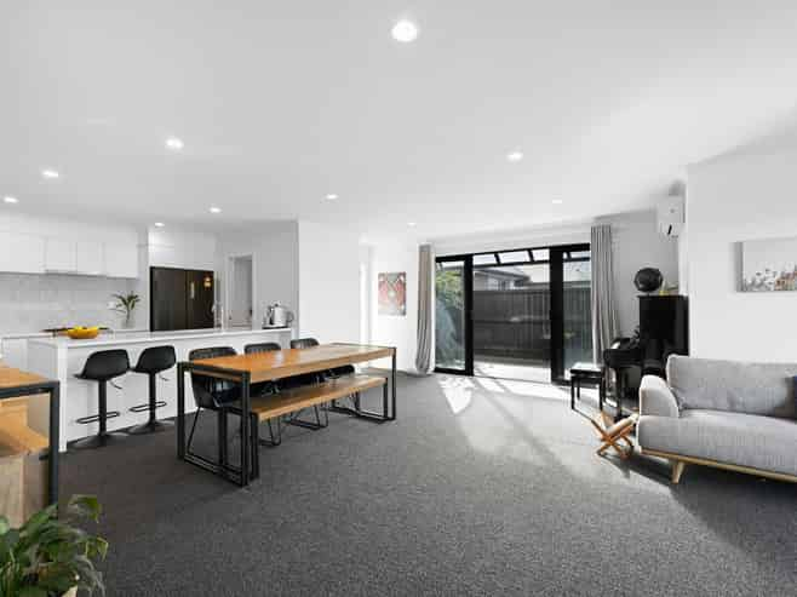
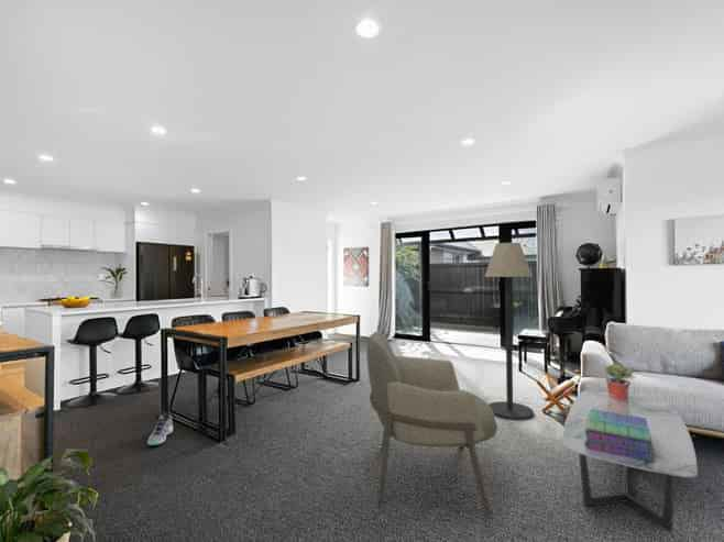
+ armchair (428, 403)
+ sneaker (160, 424)
+ stack of books (616, 431)
+ potted plant (618, 379)
+ coffee table (622, 455)
+ floor lamp (508, 327)
